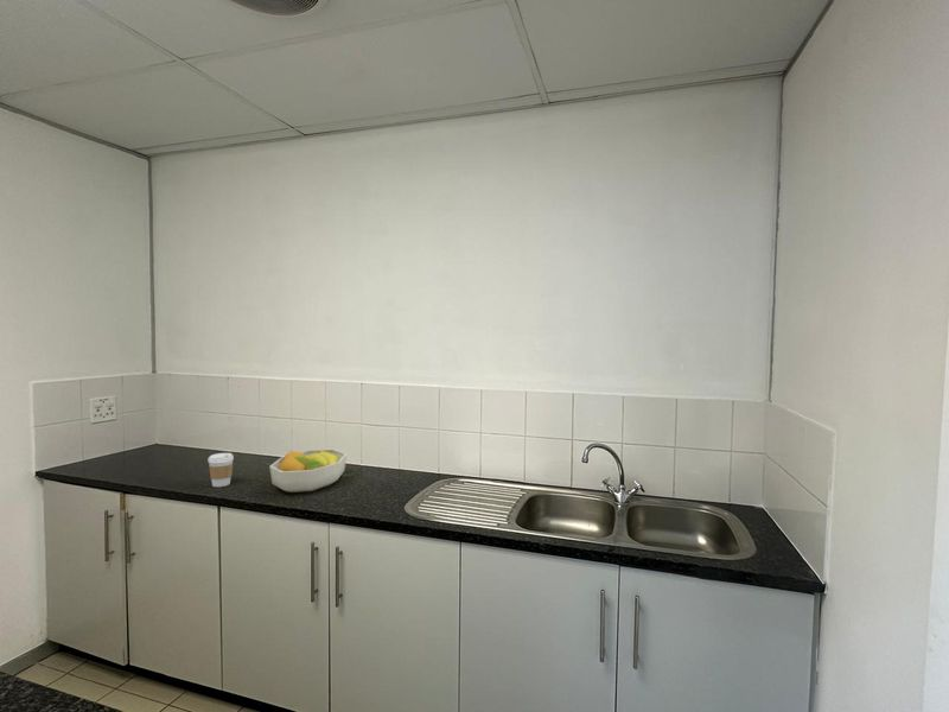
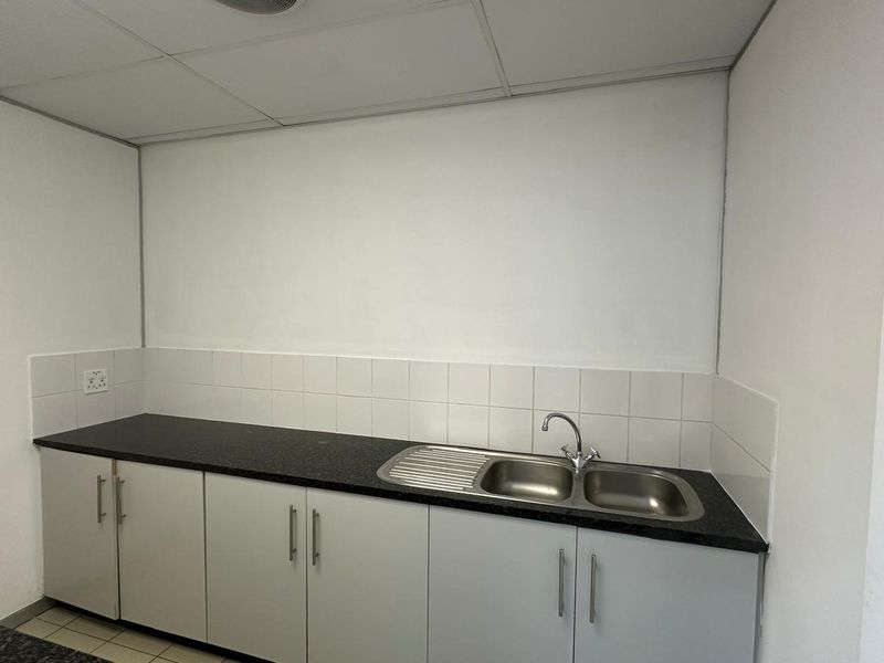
- fruit bowl (310, 465)
- coffee cup (221, 469)
